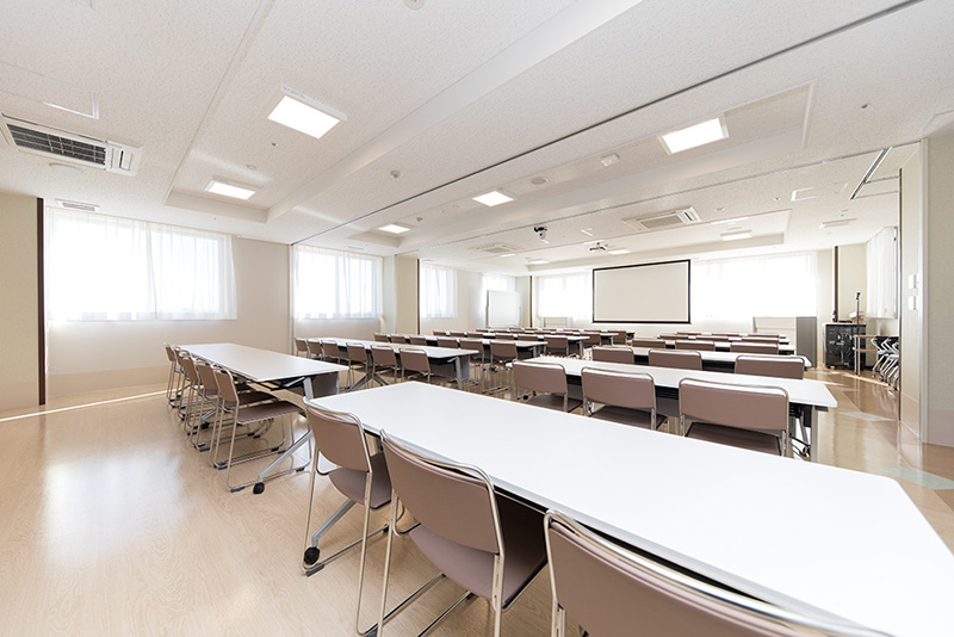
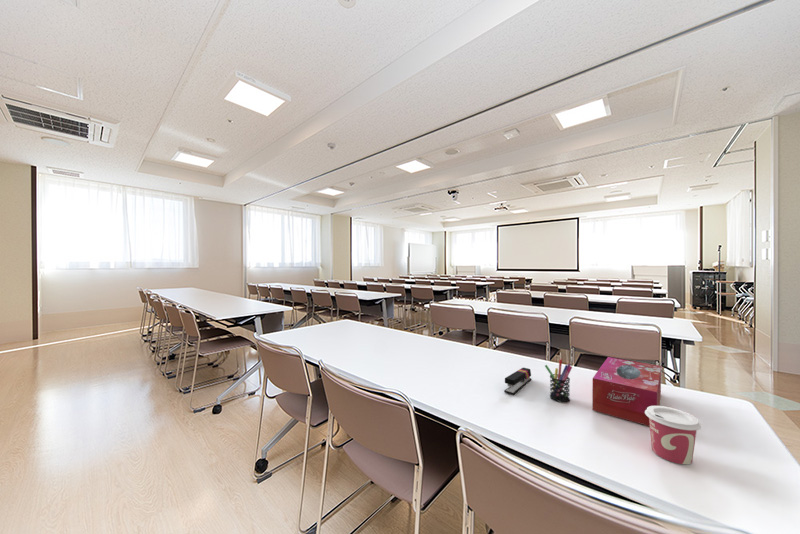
+ cup (671, 434)
+ tissue box (628, 386)
+ pen holder (557, 379)
+ stapler (518, 378)
